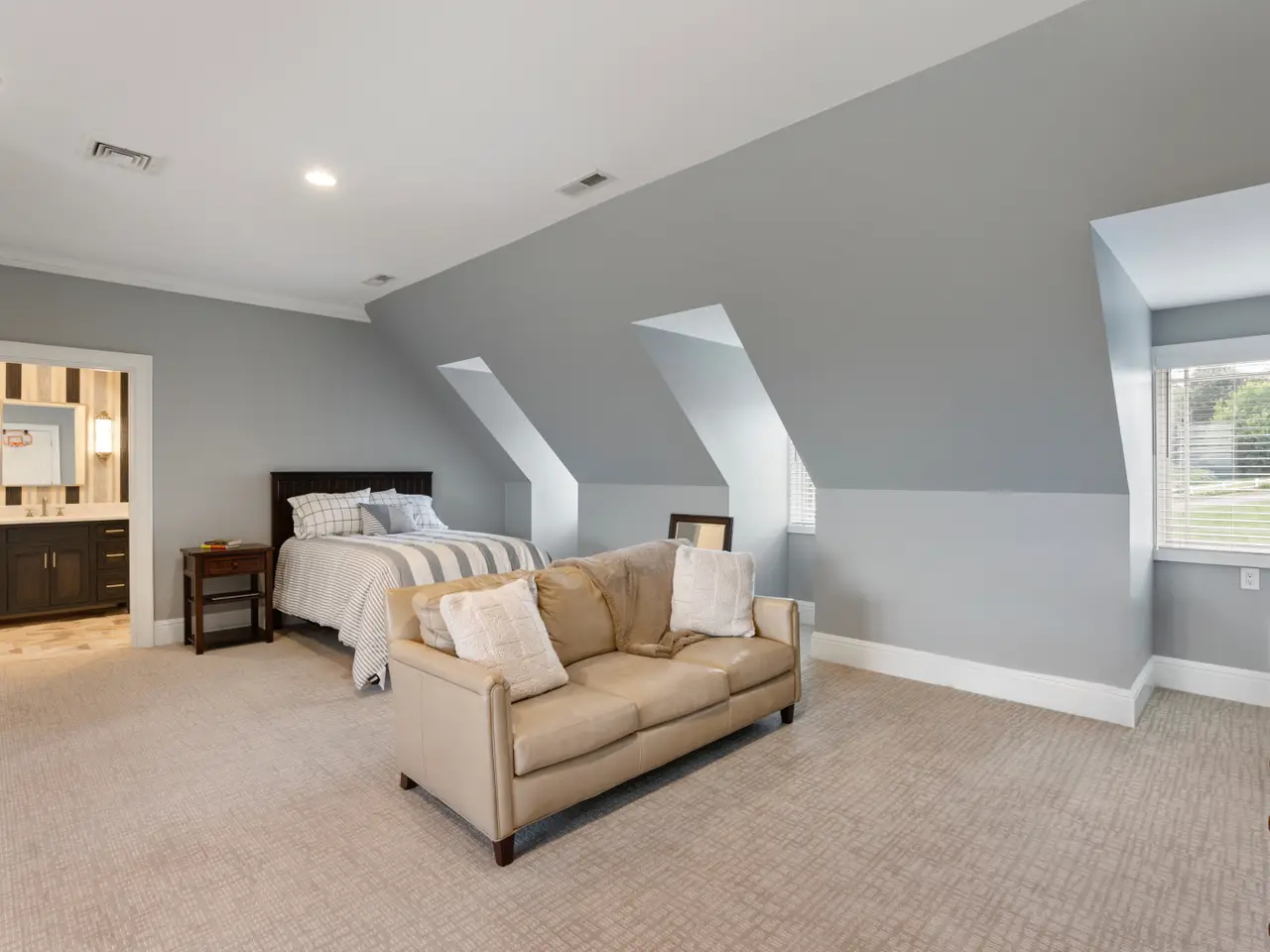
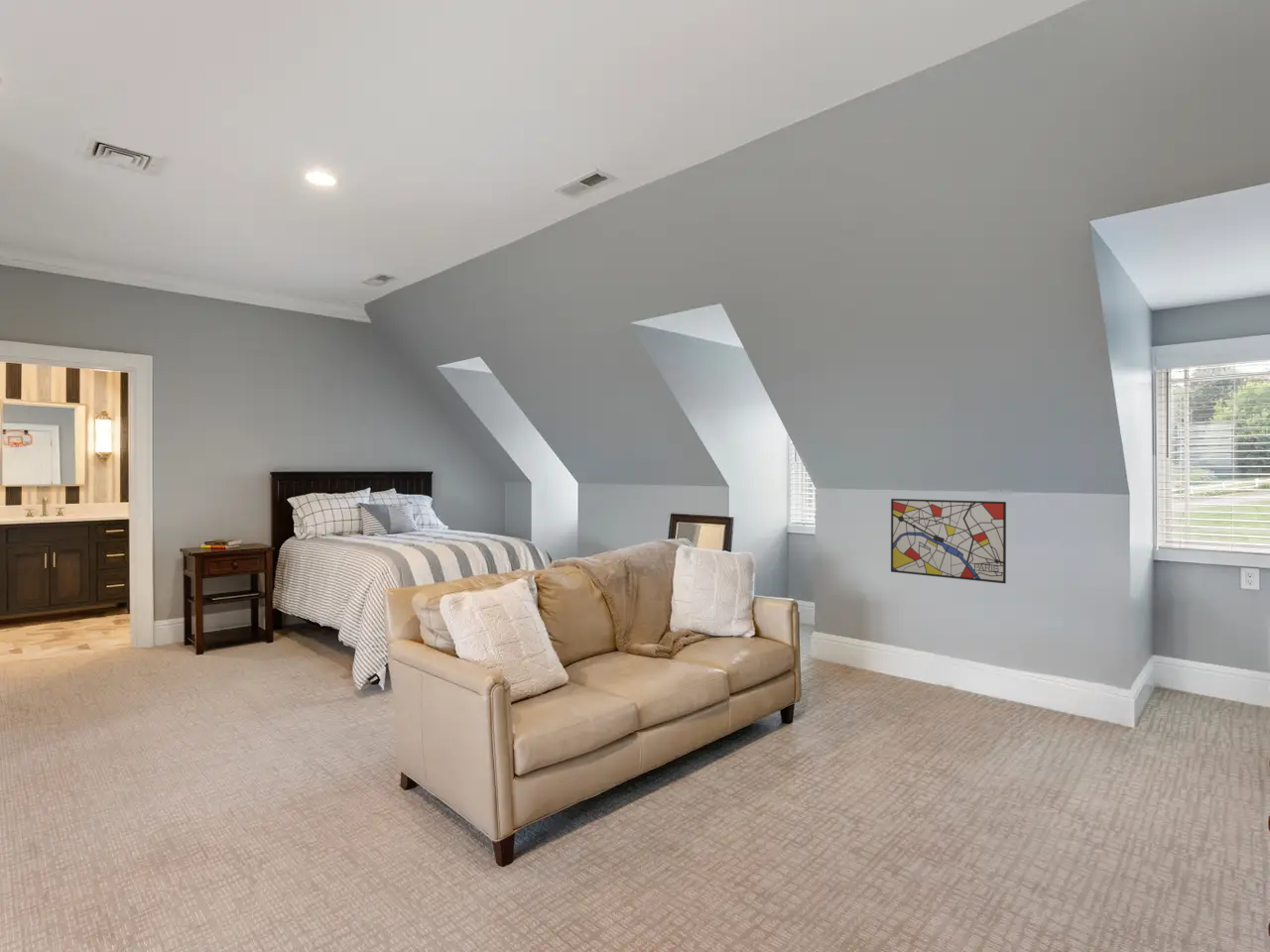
+ wall art (945, 538)
